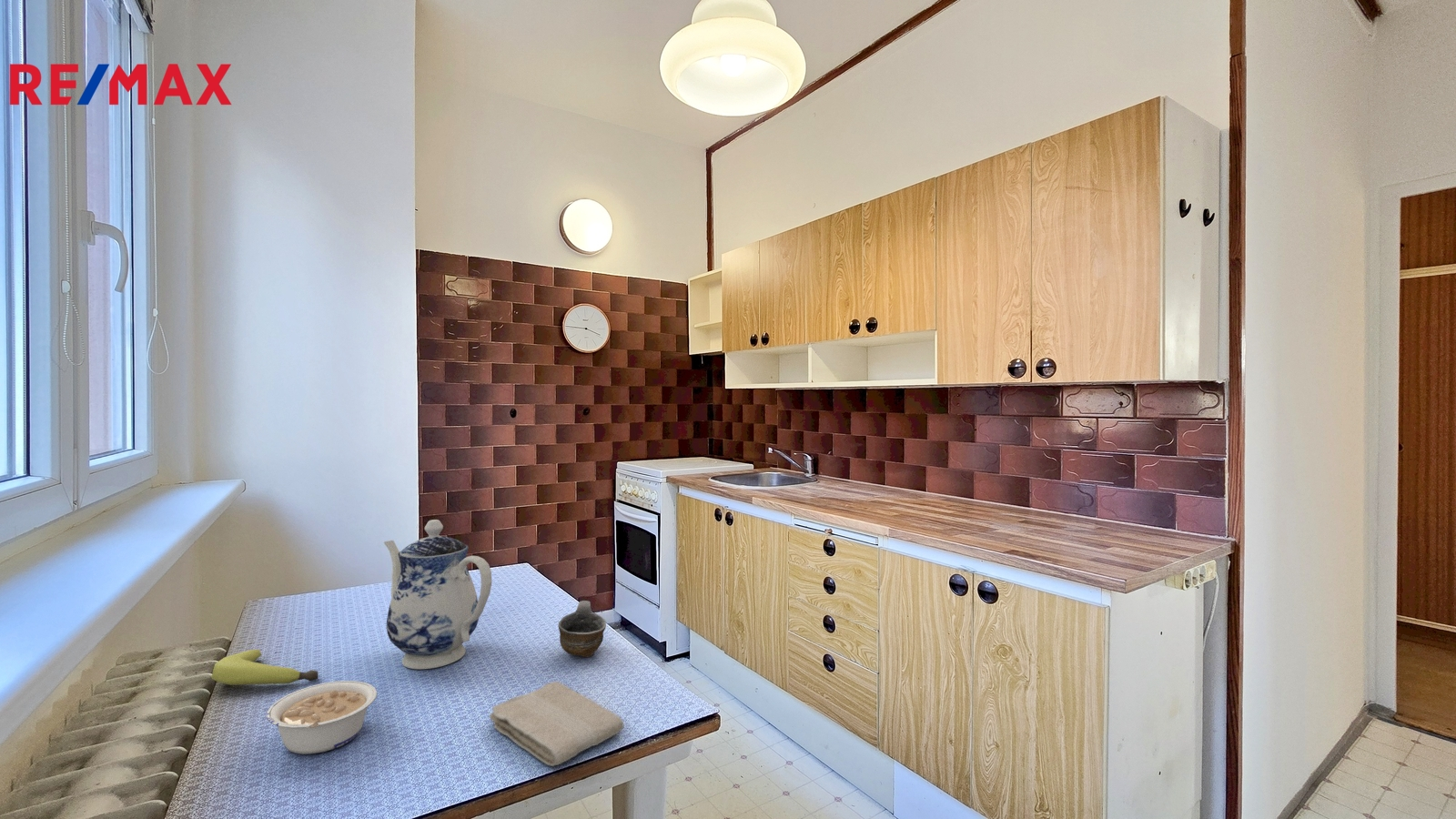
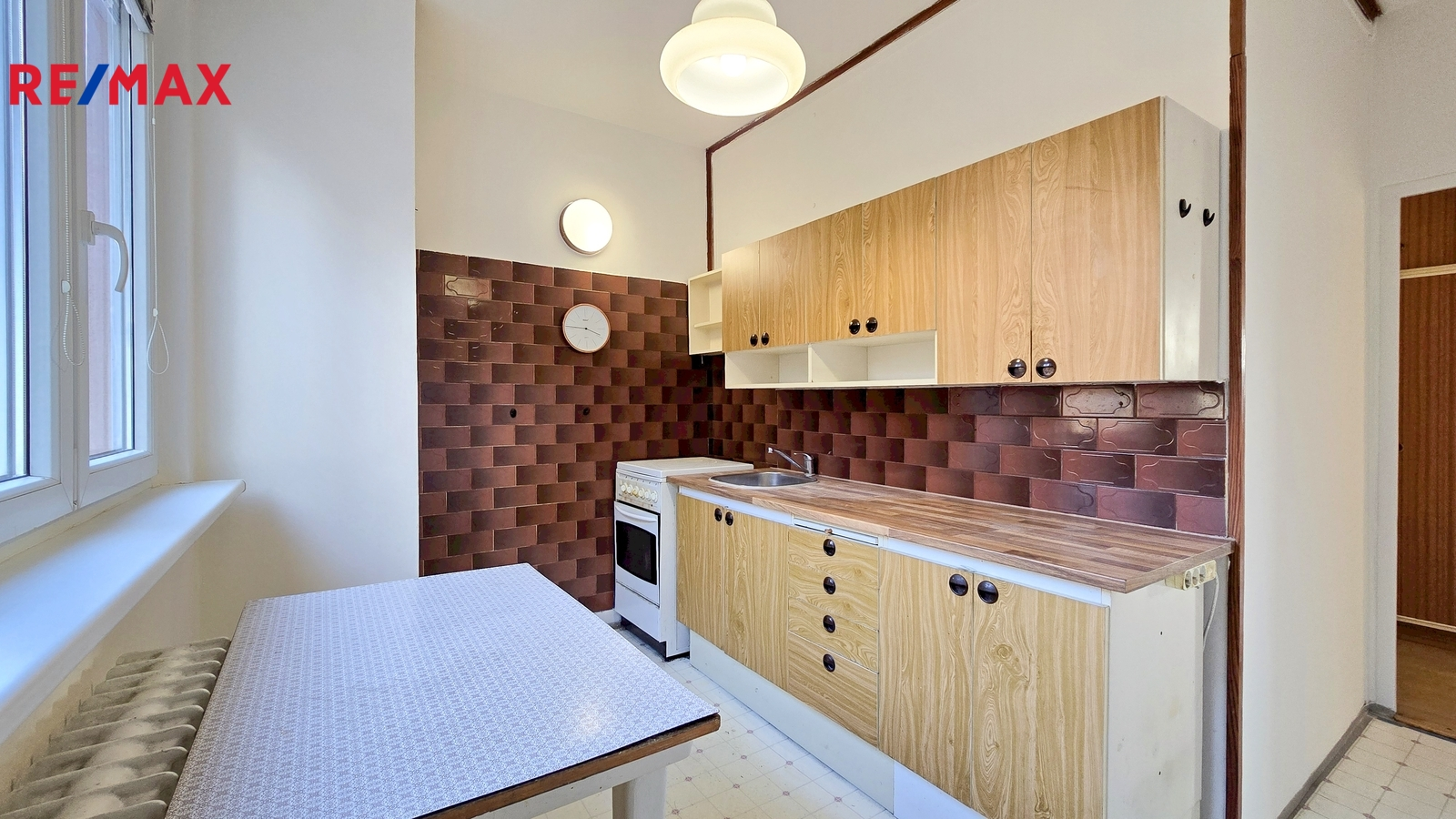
- legume (326, 716)
- banana (255, 665)
- cup (584, 630)
- washcloth (554, 718)
- teapot (434, 588)
